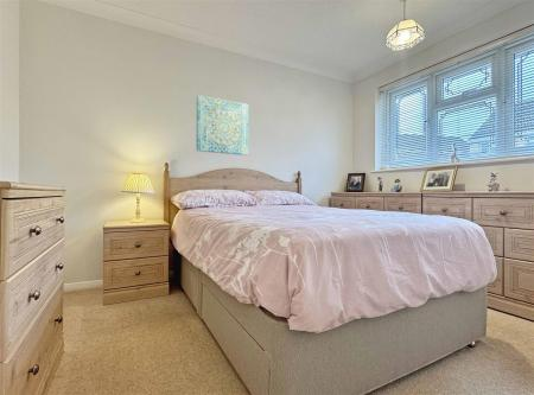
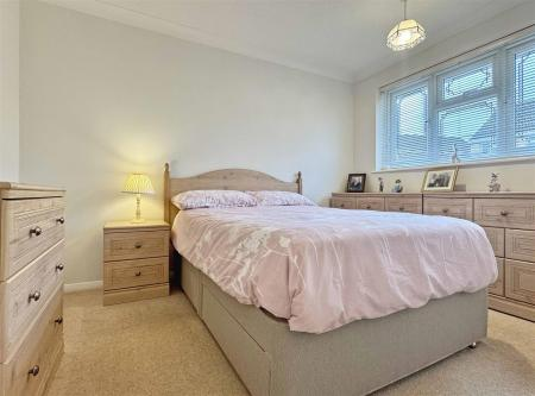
- wall art (223, 126)
